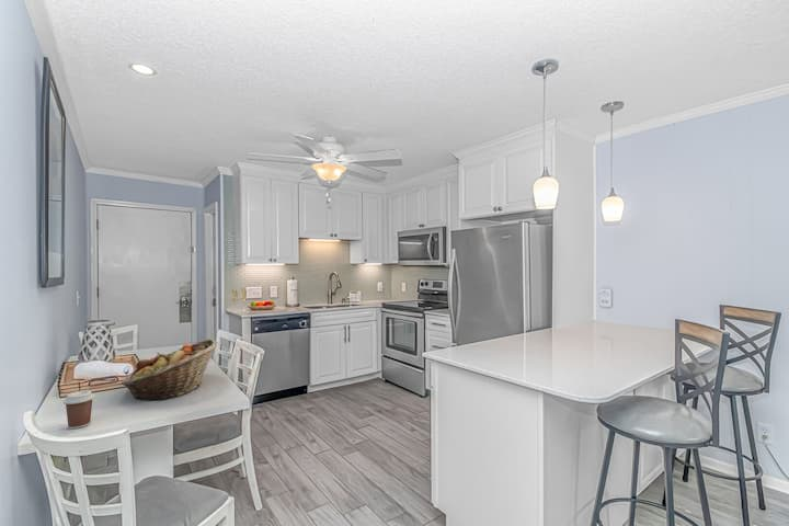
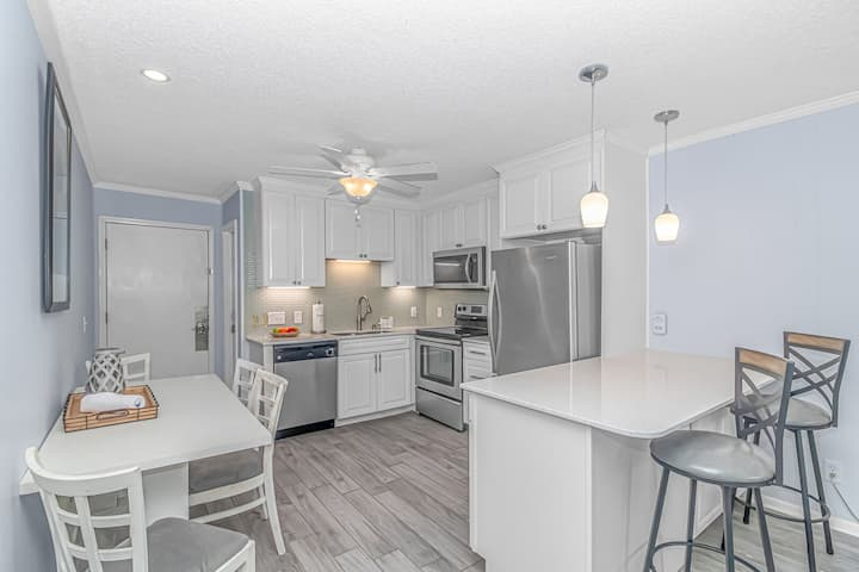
- coffee cup (79, 409)
- fruit basket (173, 366)
